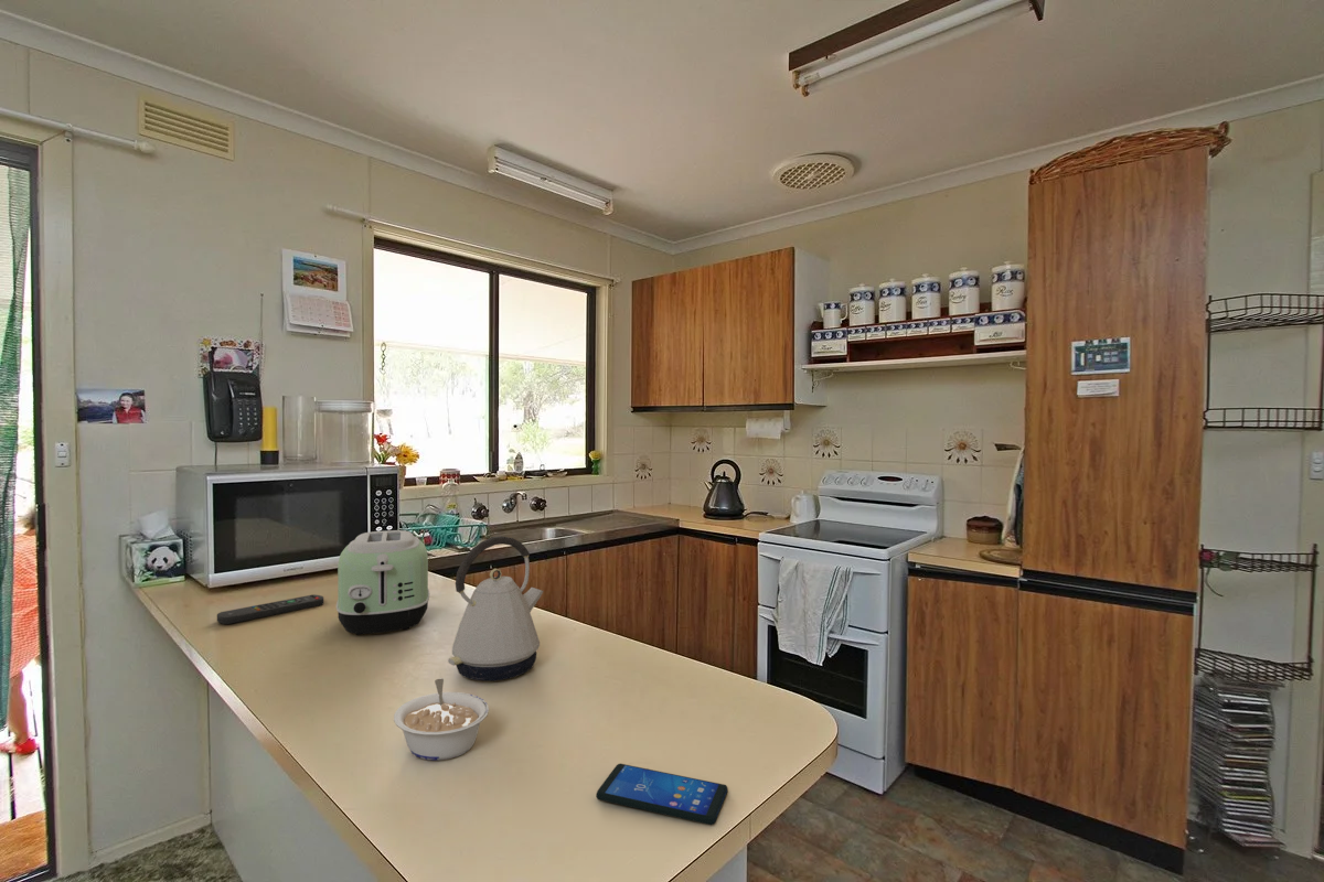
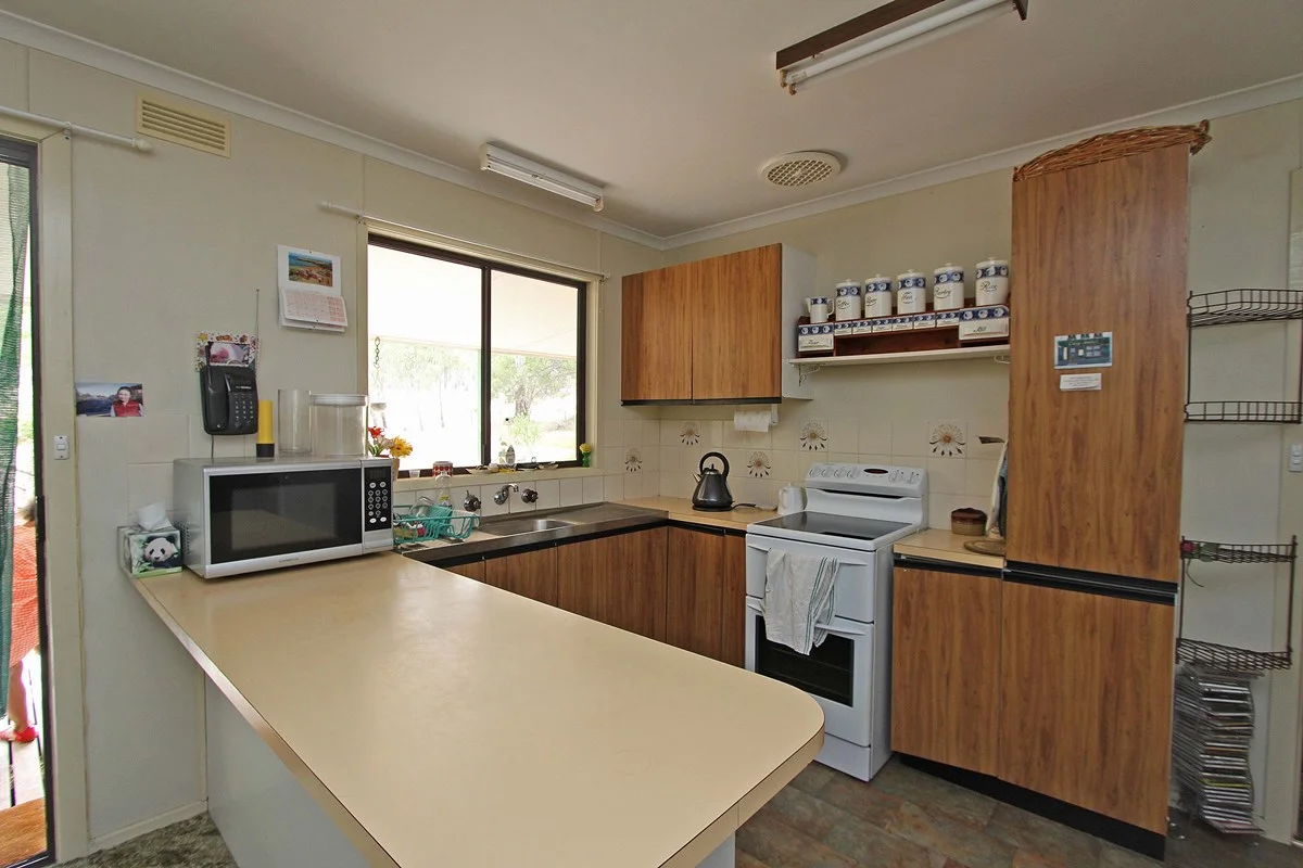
- smartphone (662, 792)
- legume (439, 723)
- toaster (384, 579)
- remote control (273, 607)
- kettle (499, 602)
